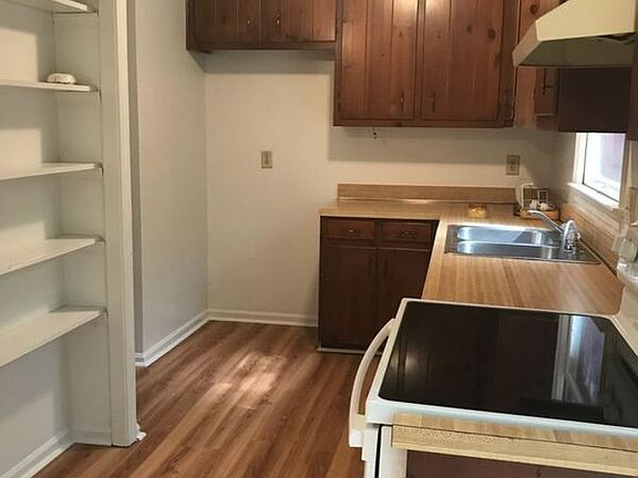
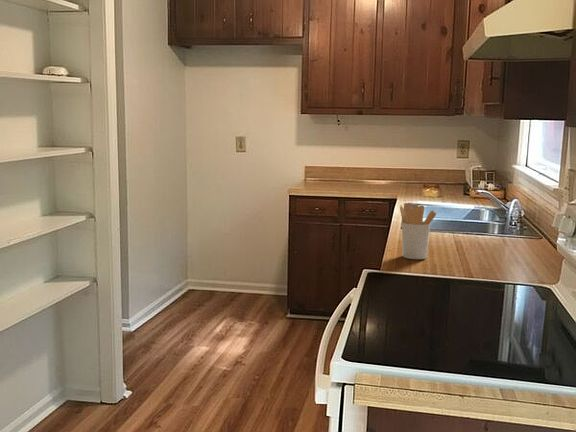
+ utensil holder (414, 230)
